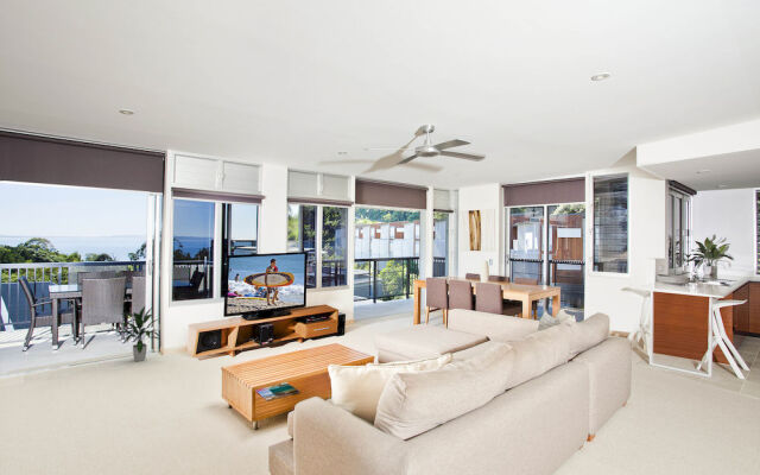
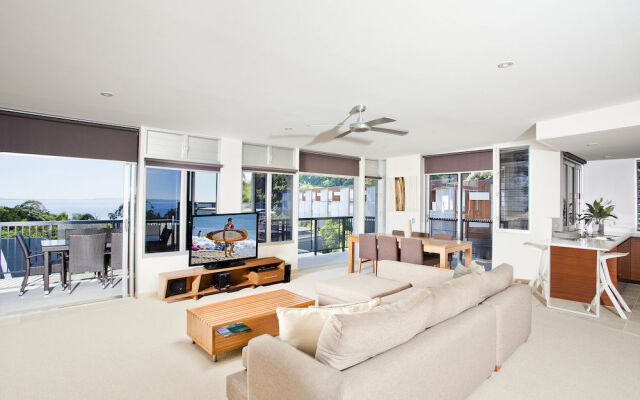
- indoor plant (139, 332)
